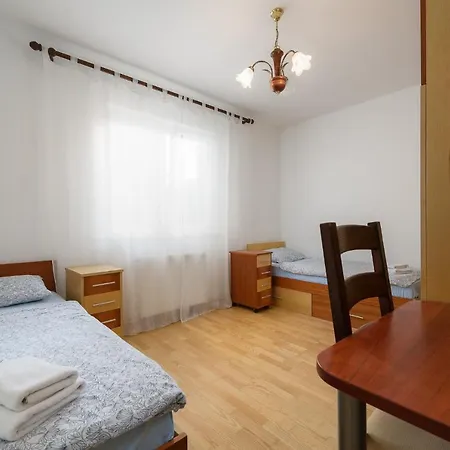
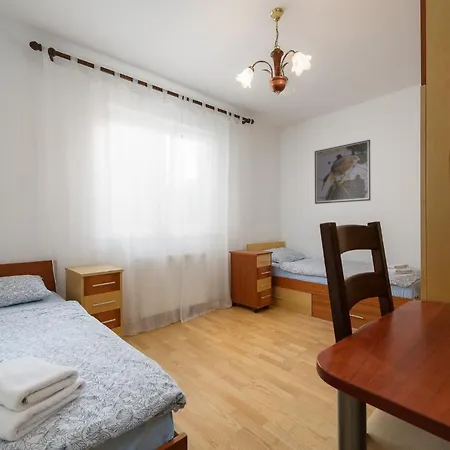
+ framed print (340, 174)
